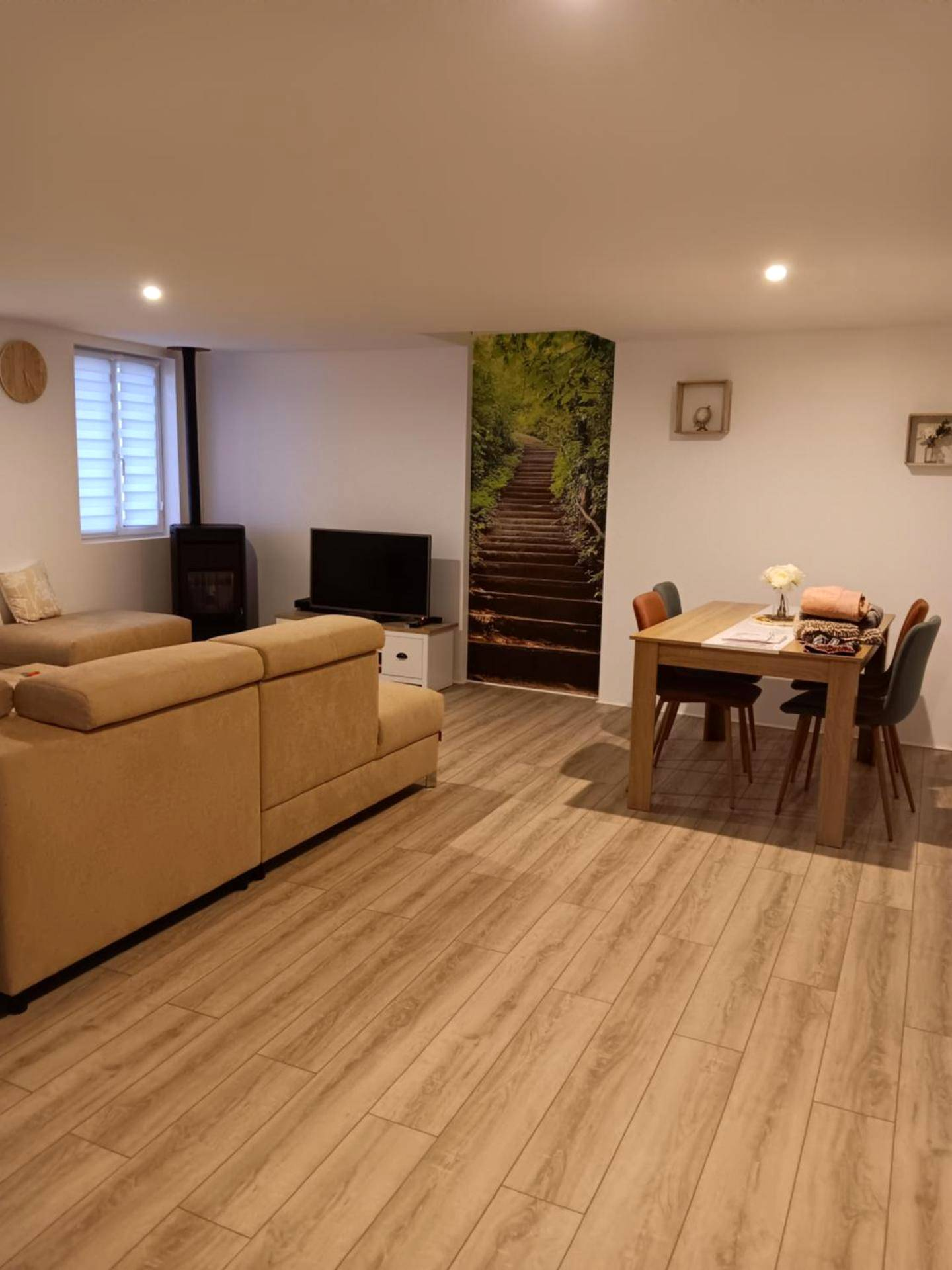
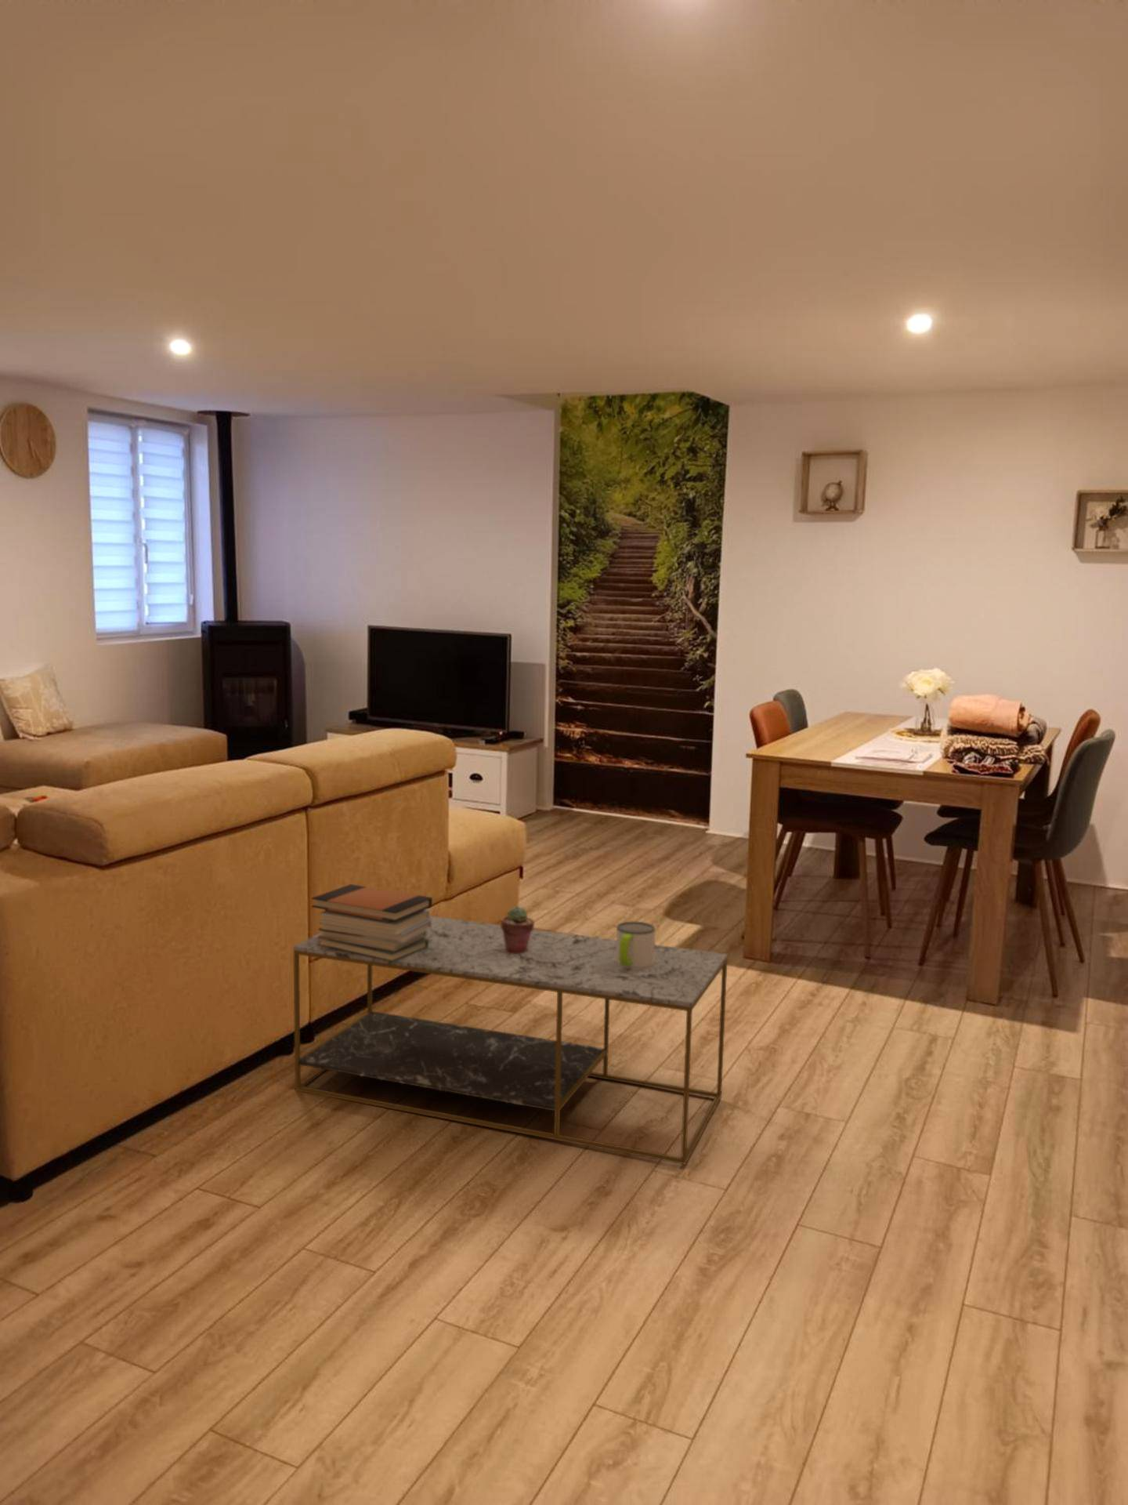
+ mug (633, 946)
+ coffee table (506, 1032)
+ potted succulent (517, 928)
+ book stack (373, 921)
